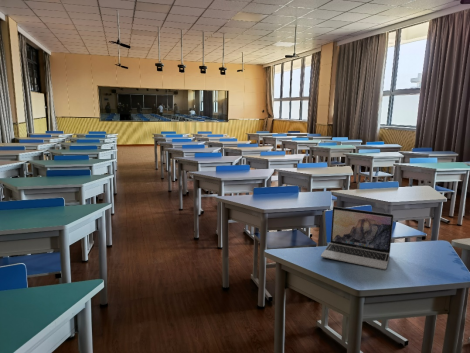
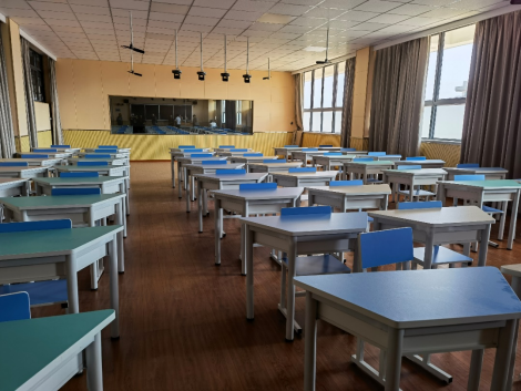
- laptop (357, 235)
